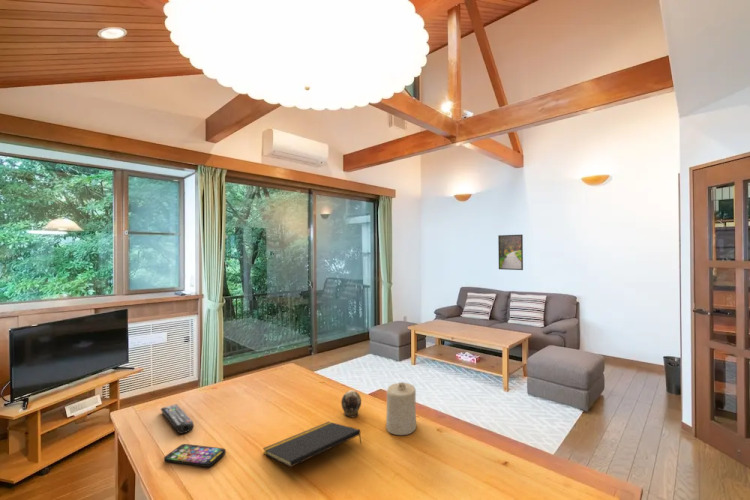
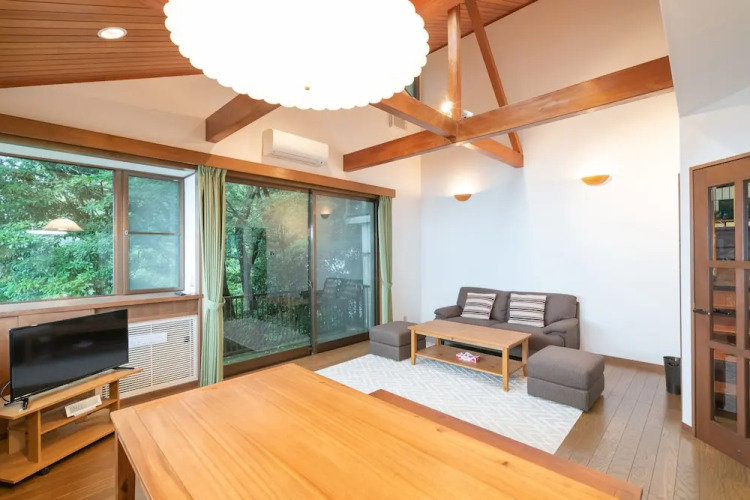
- decorative egg (351, 402)
- remote control (176, 417)
- candle (401, 403)
- notepad (312, 441)
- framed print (510, 252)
- smartphone (195, 455)
